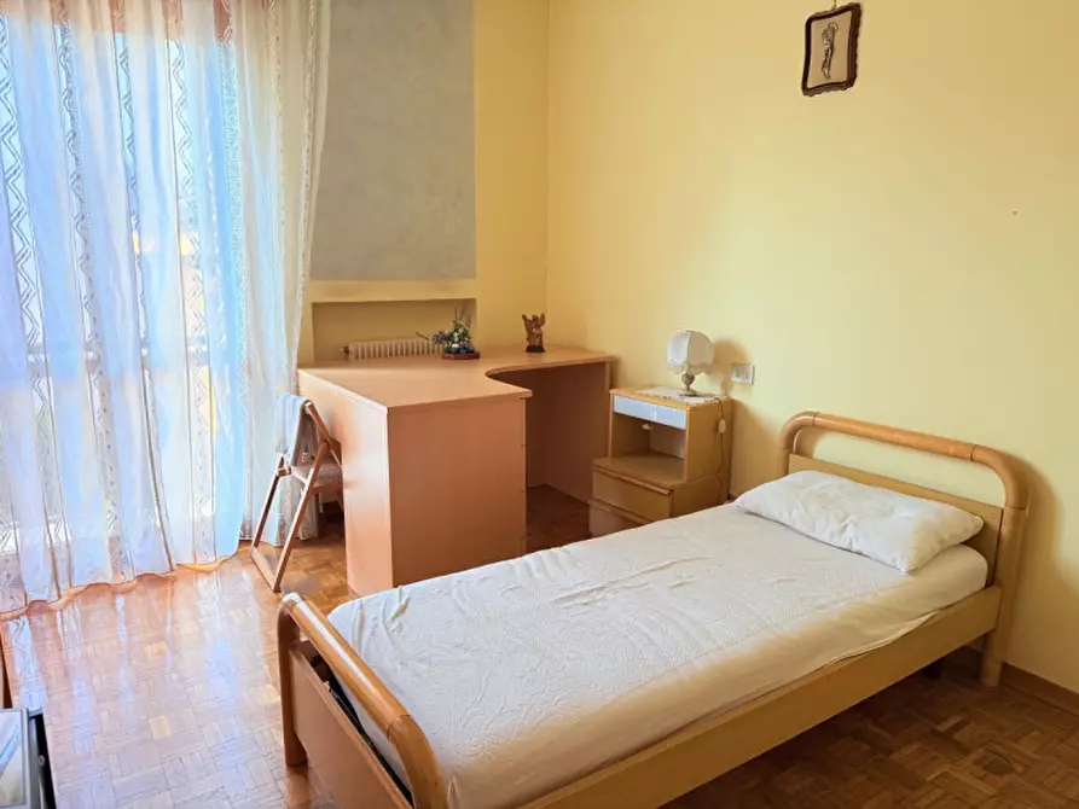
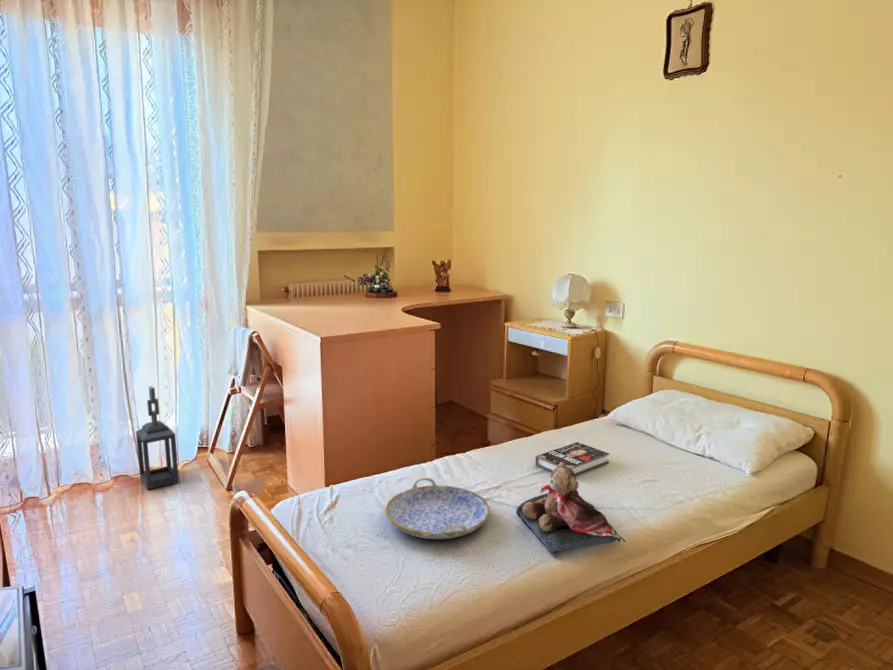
+ lantern (155, 434)
+ serving tray (437, 509)
+ teddy bear (567, 495)
+ book (572, 459)
